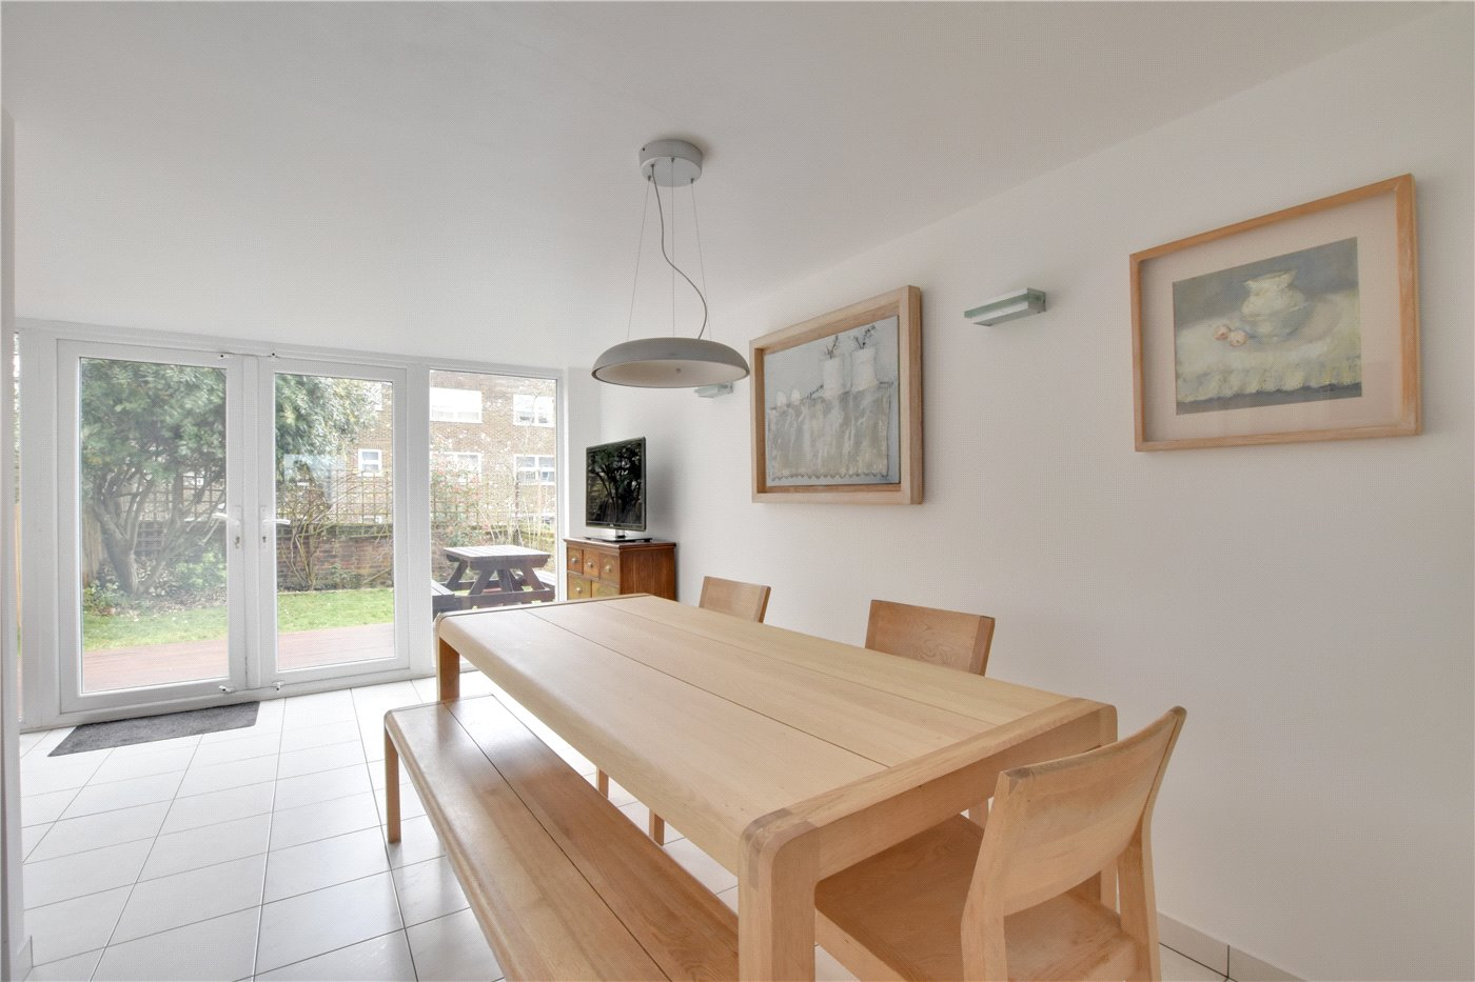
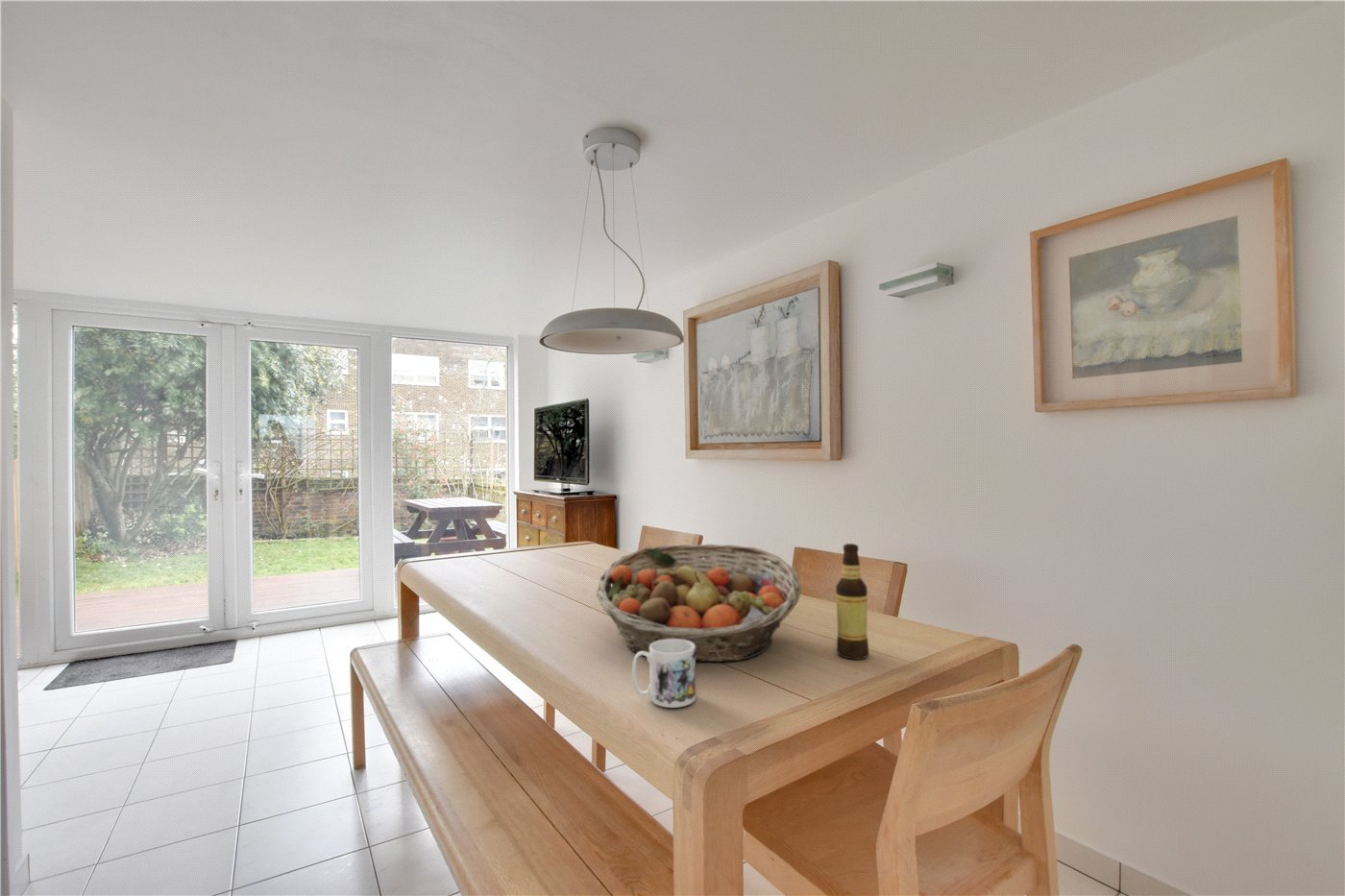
+ fruit basket (697, 597)
+ mug (664, 672)
+ bottle (851, 599)
